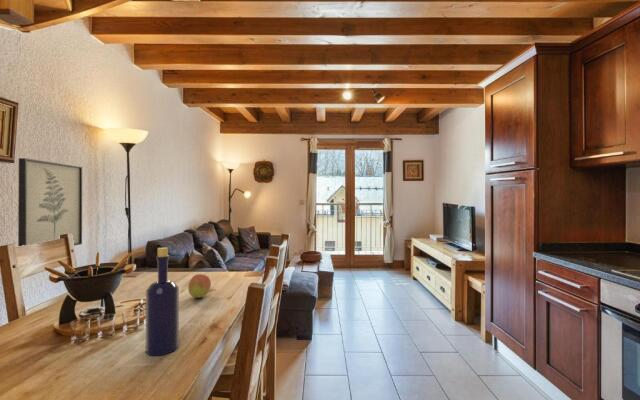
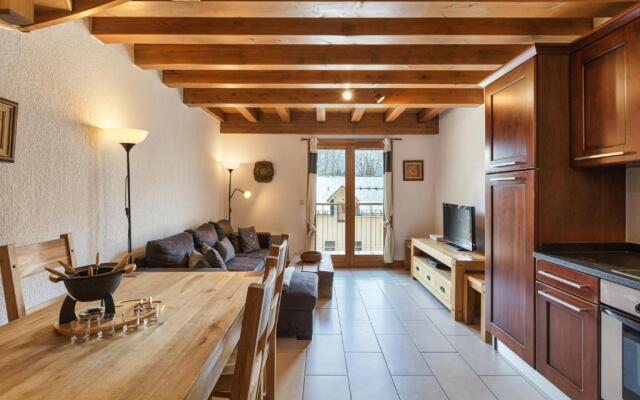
- bottle (162, 298)
- fruit (199, 285)
- wall art (53, 205)
